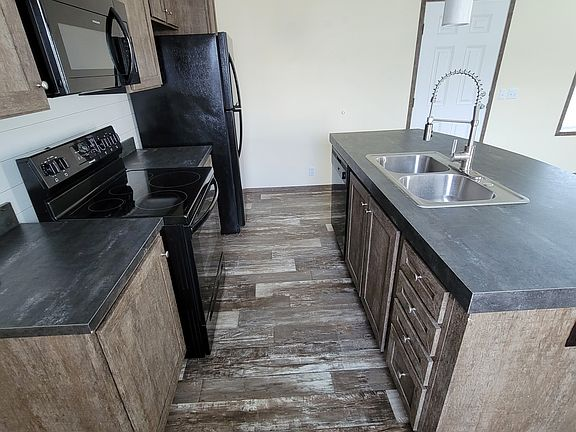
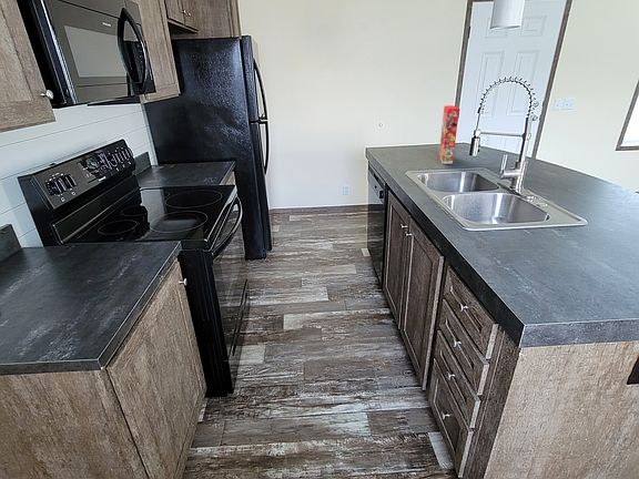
+ cereal box (448, 133)
